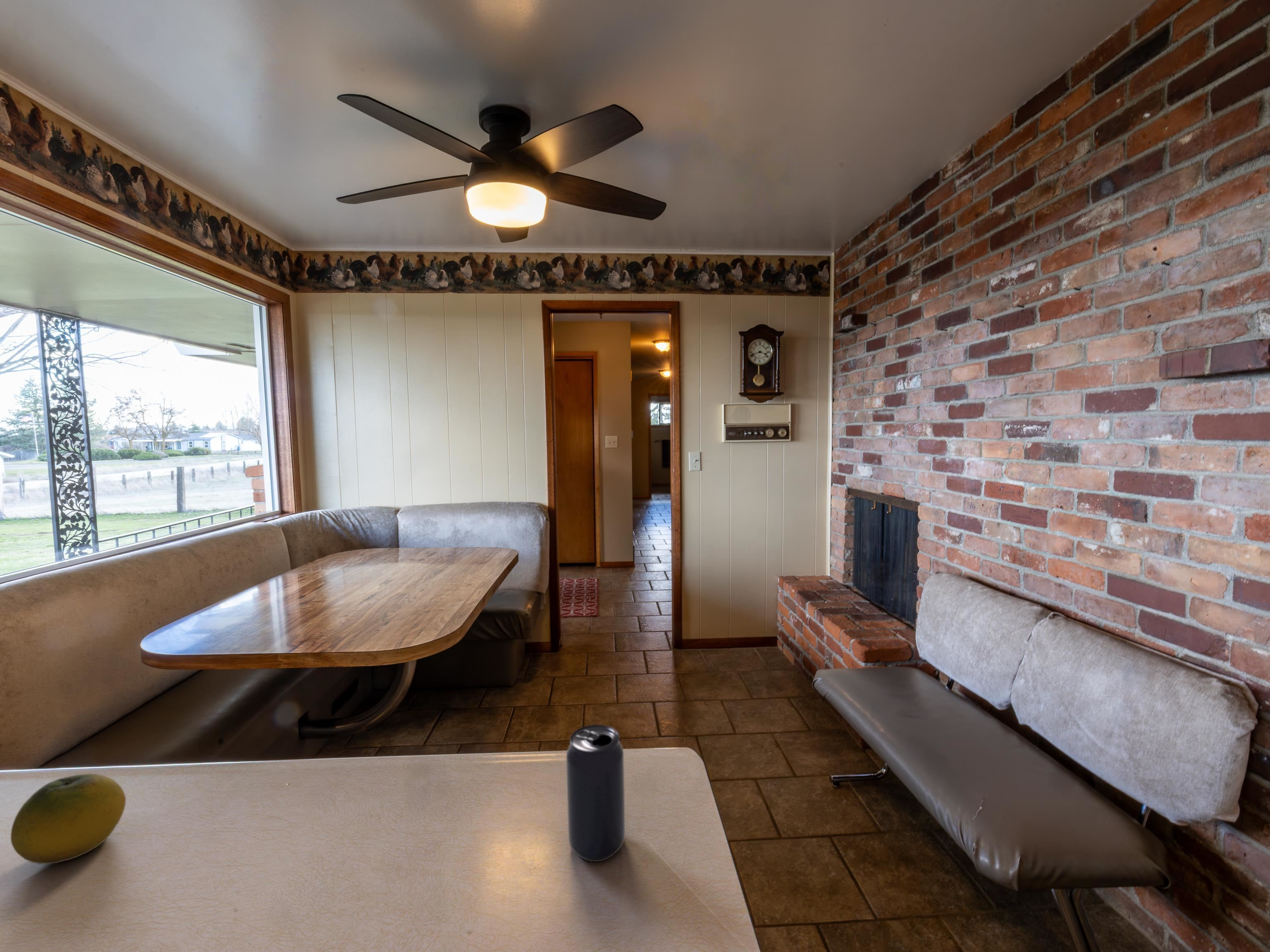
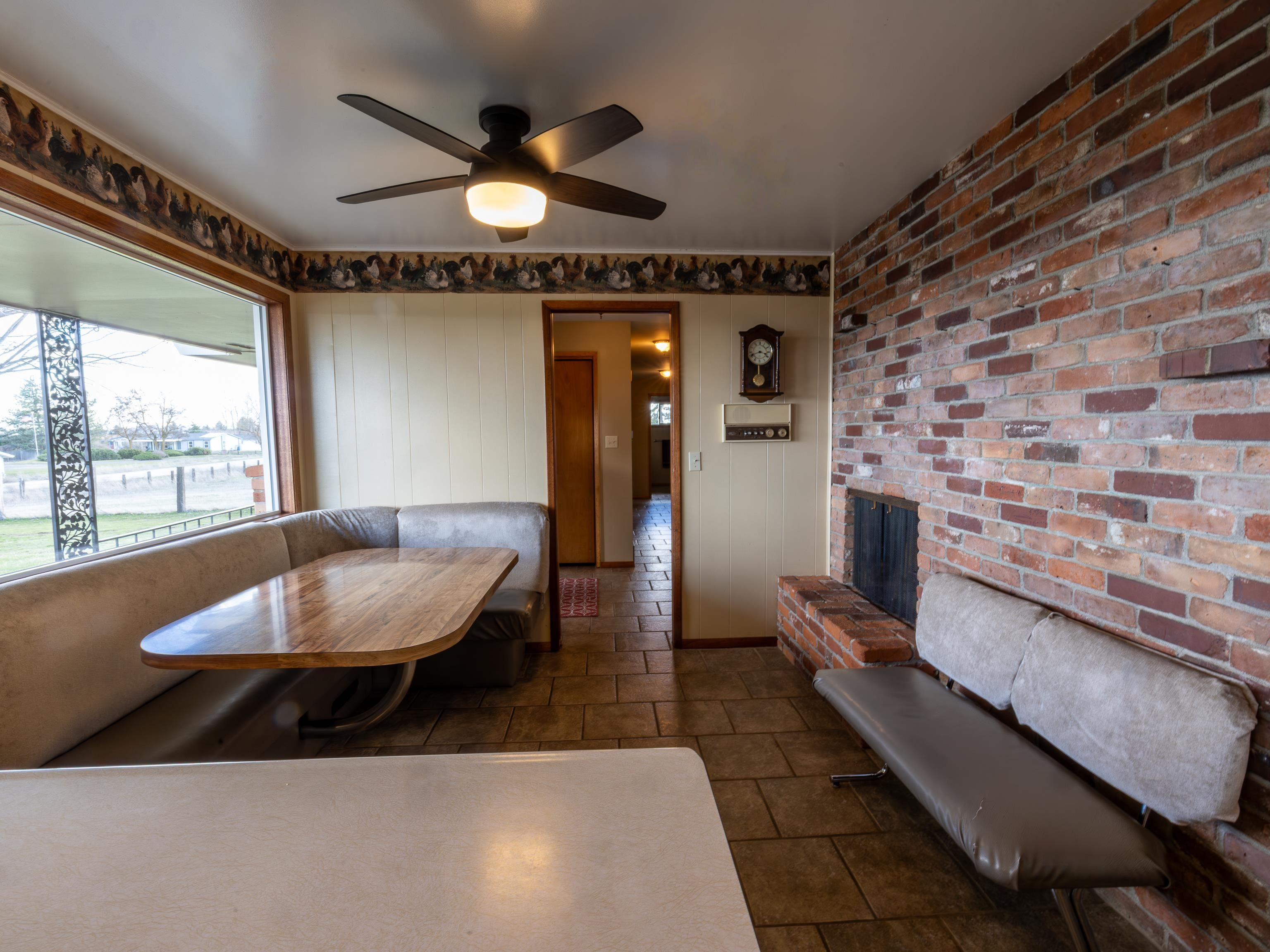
- beverage can (596, 791)
- fruit (71, 815)
